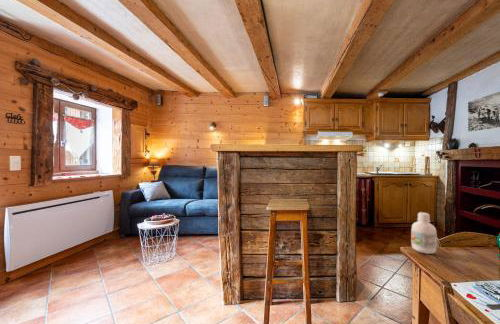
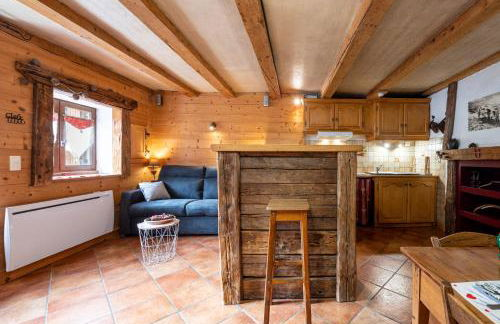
- bottle (423, 232)
